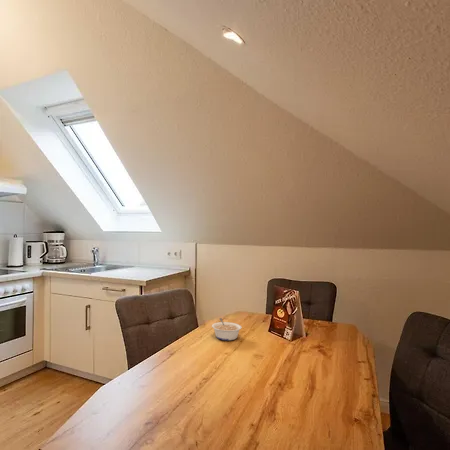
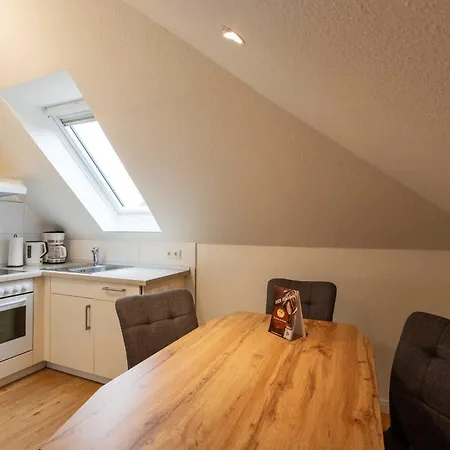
- legume (225, 330)
